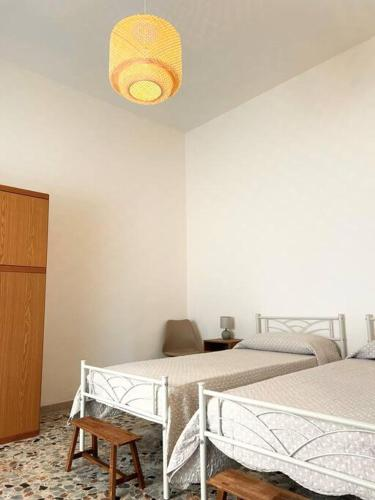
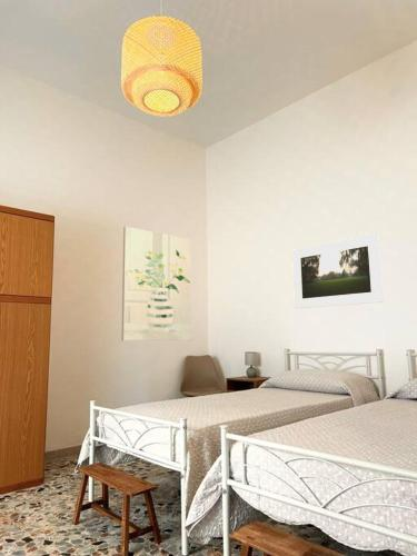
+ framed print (334, 274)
+ wall art (158, 285)
